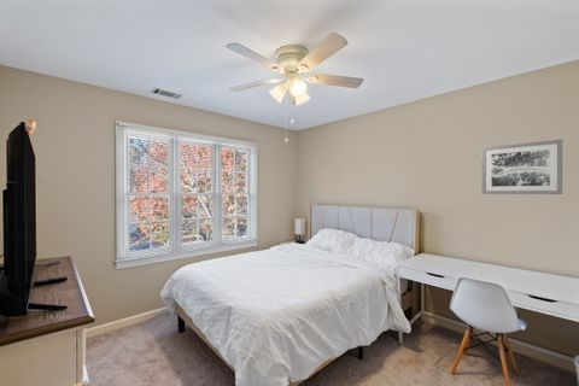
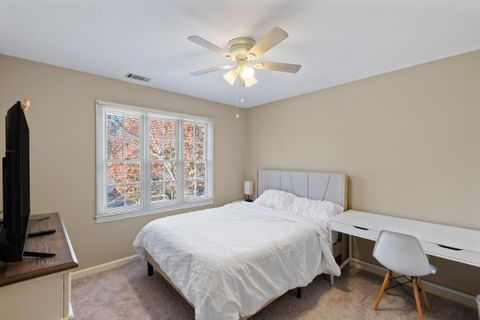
- wall art (519, 169)
